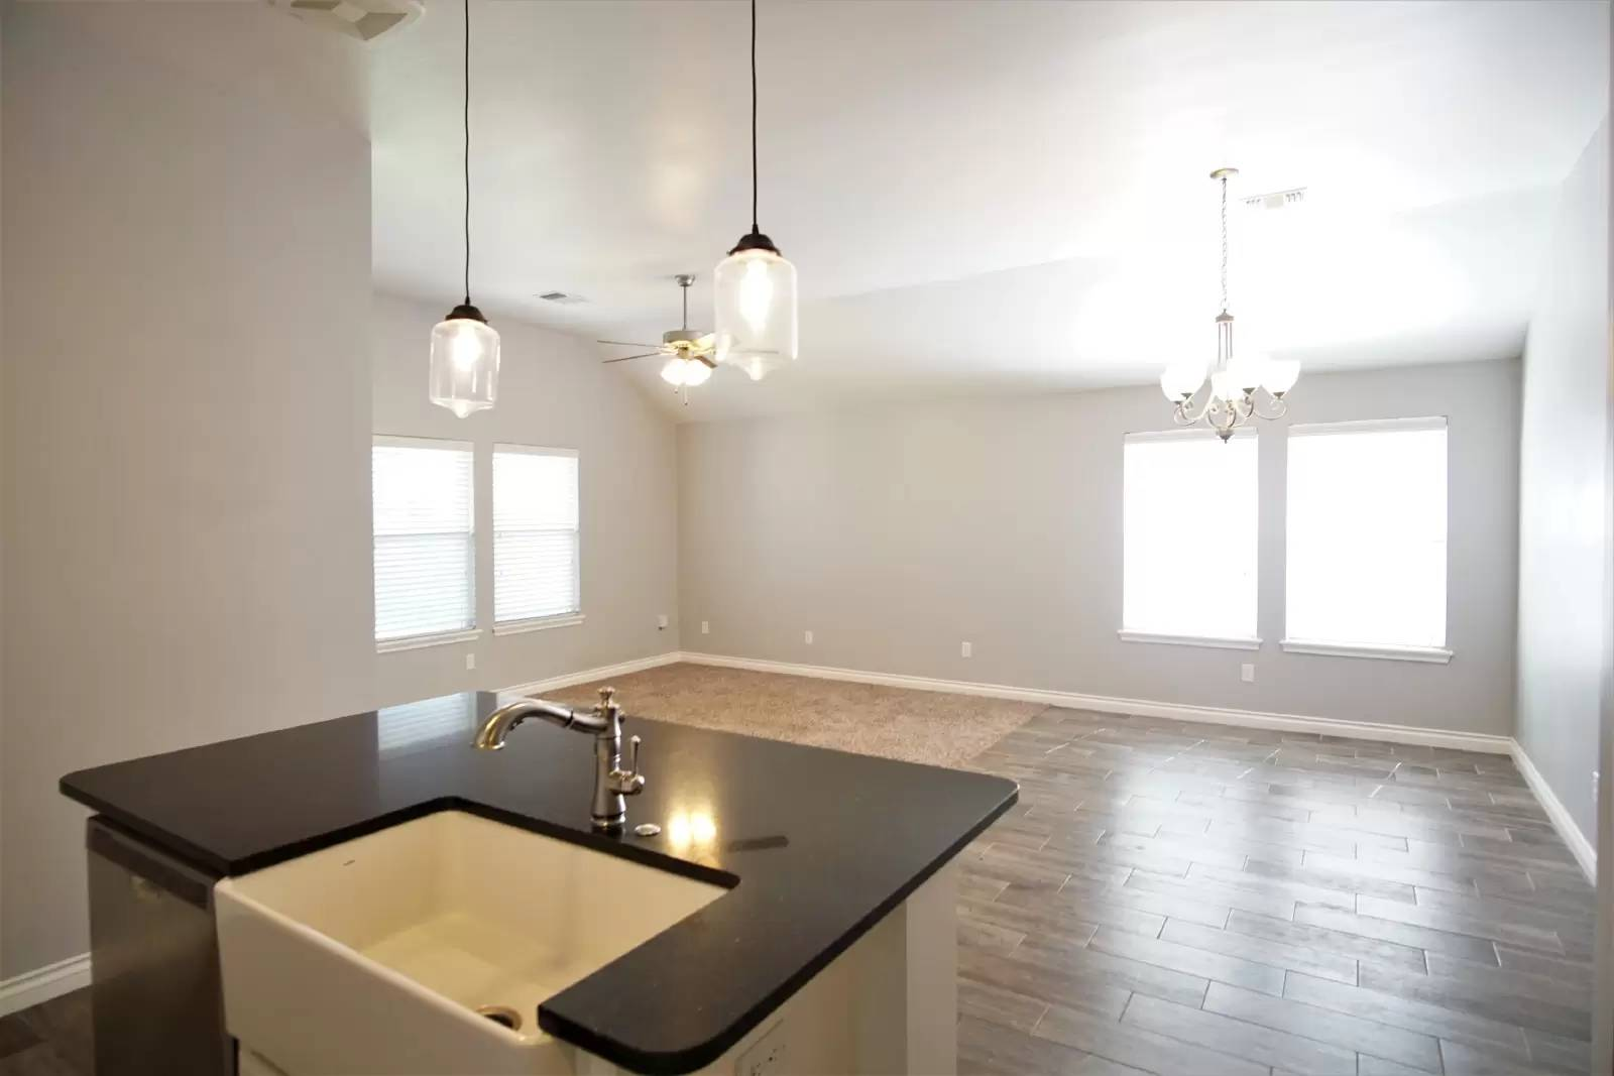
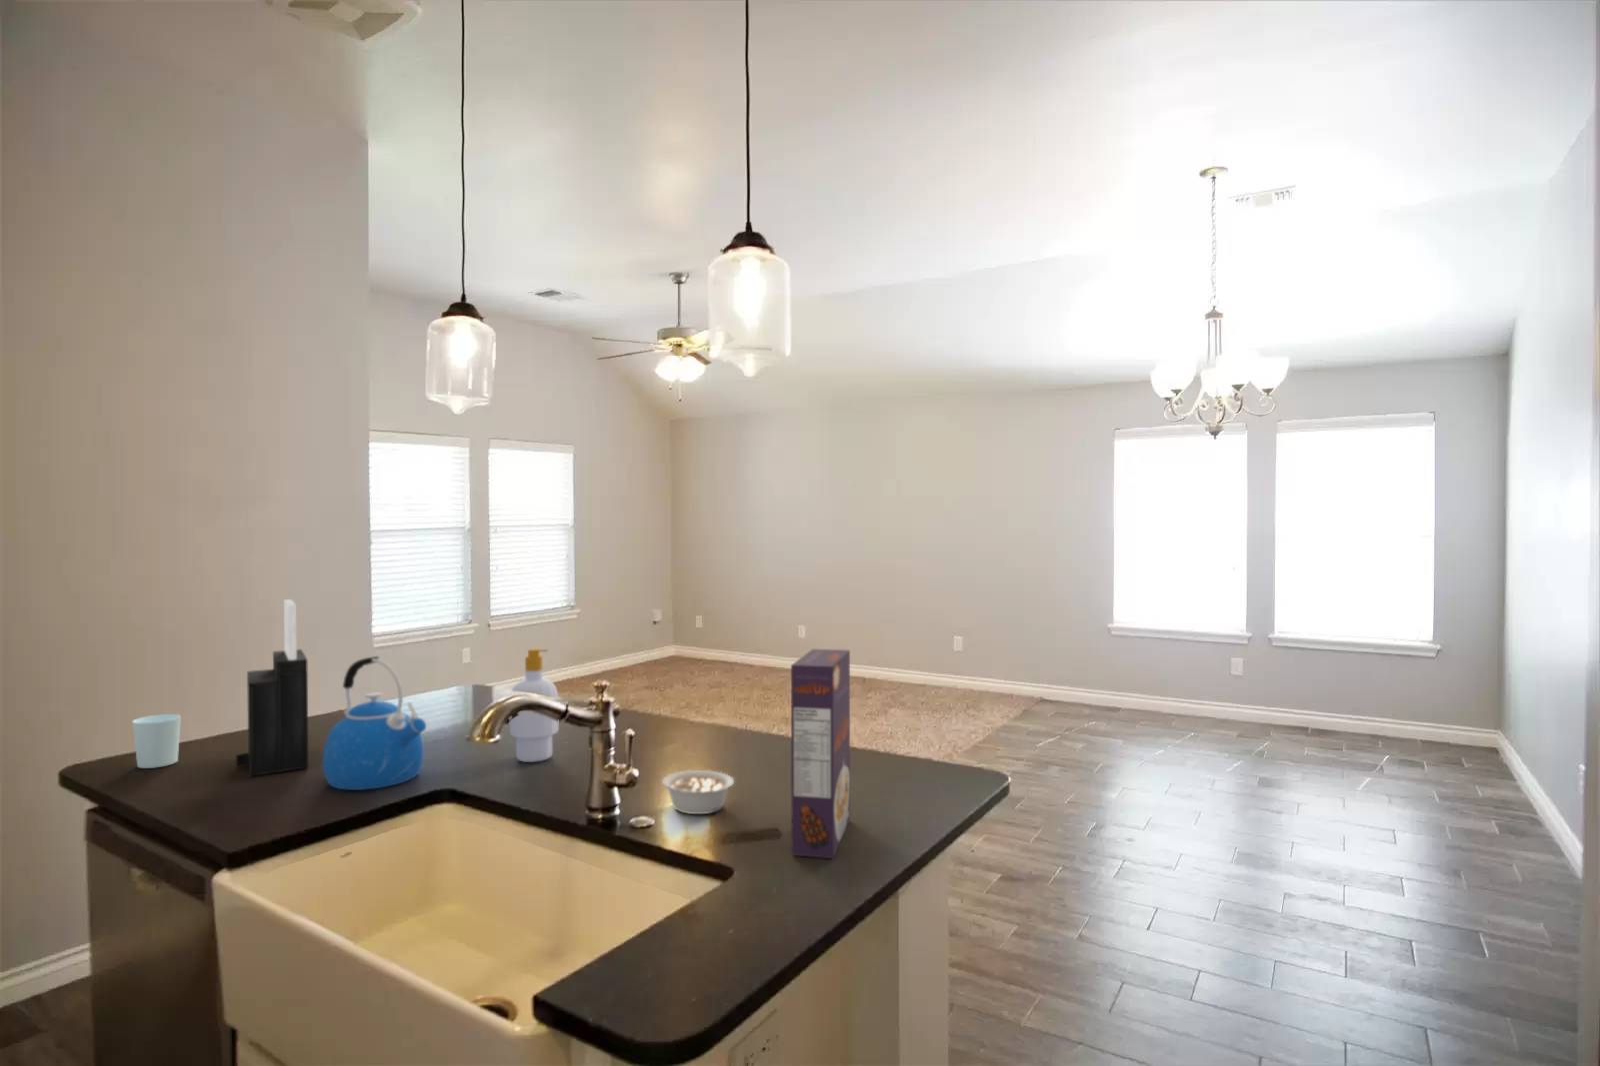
+ soap bottle (530, 713)
+ cup (157, 740)
+ legume (700, 791)
+ knife block (270, 683)
+ kettle (381, 719)
+ cereal box (821, 746)
